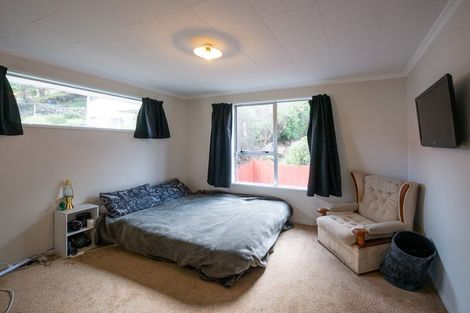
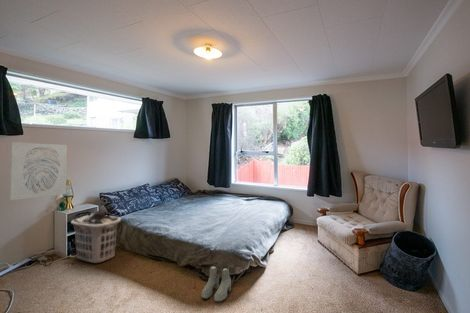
+ clothes hamper (96, 234)
+ wall art (40, 170)
+ boots (217, 281)
